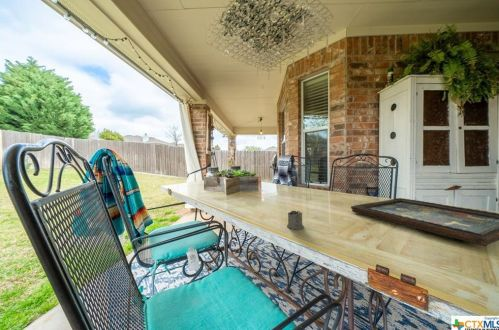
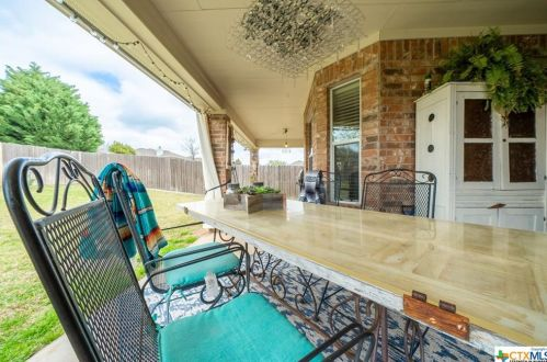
- decorative tray (427, 214)
- tea glass holder (295, 215)
